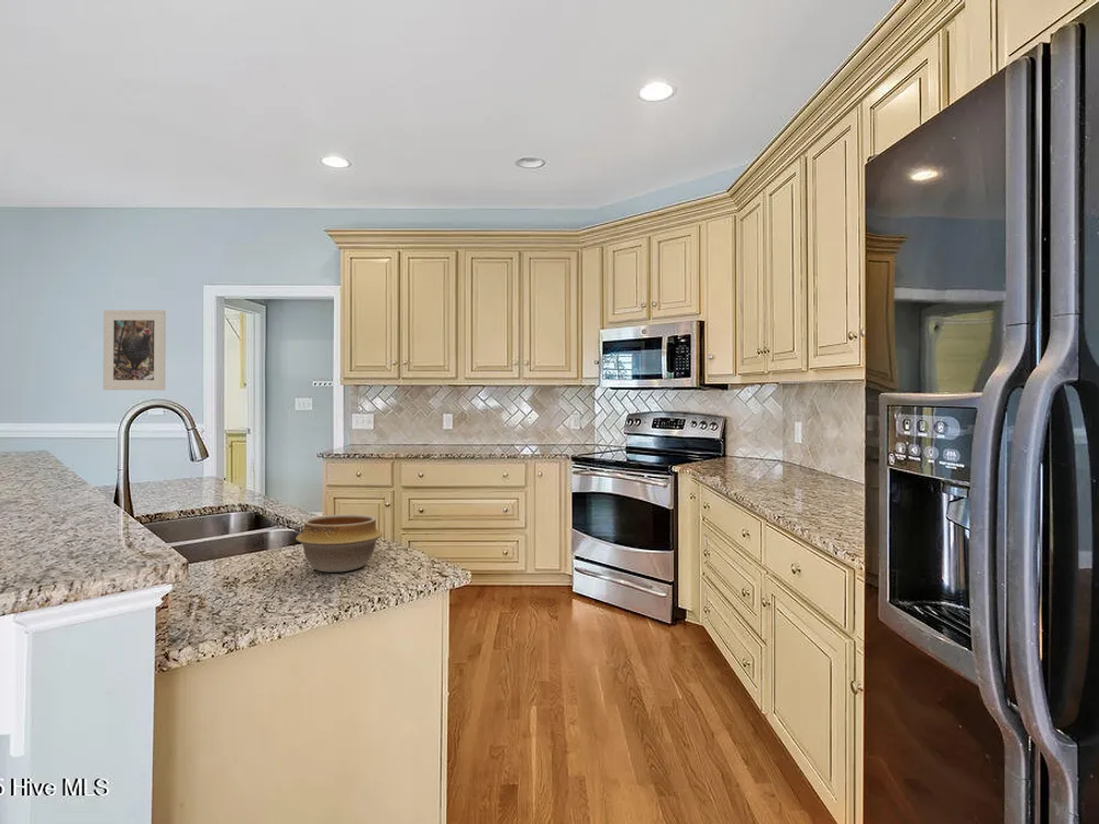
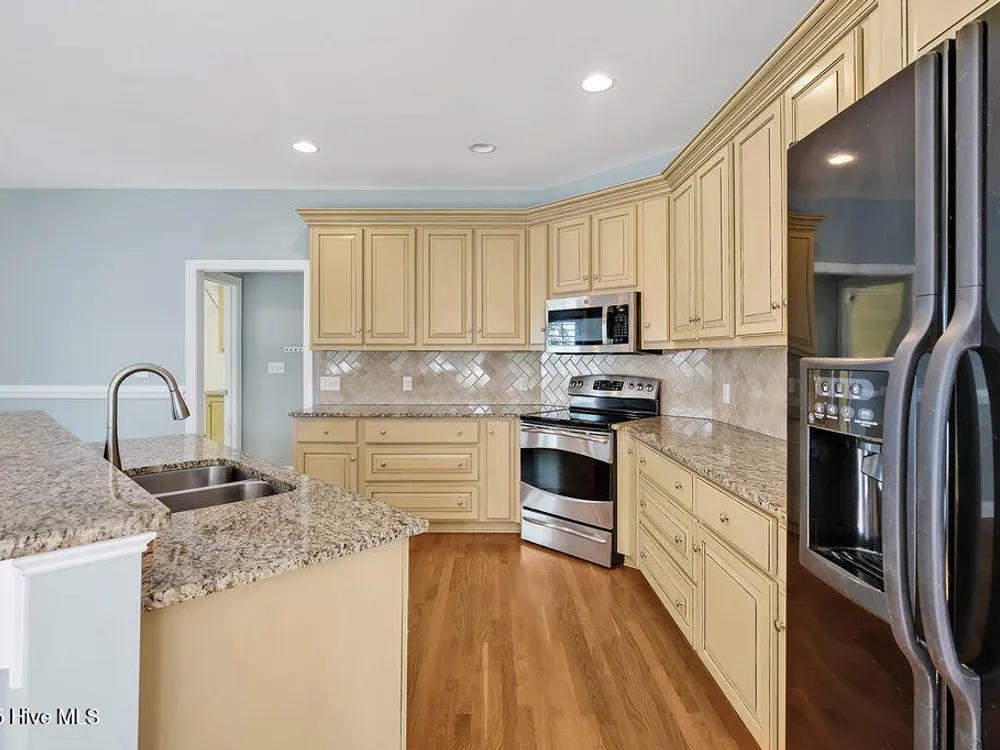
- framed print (134, 349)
- bowl (340, 543)
